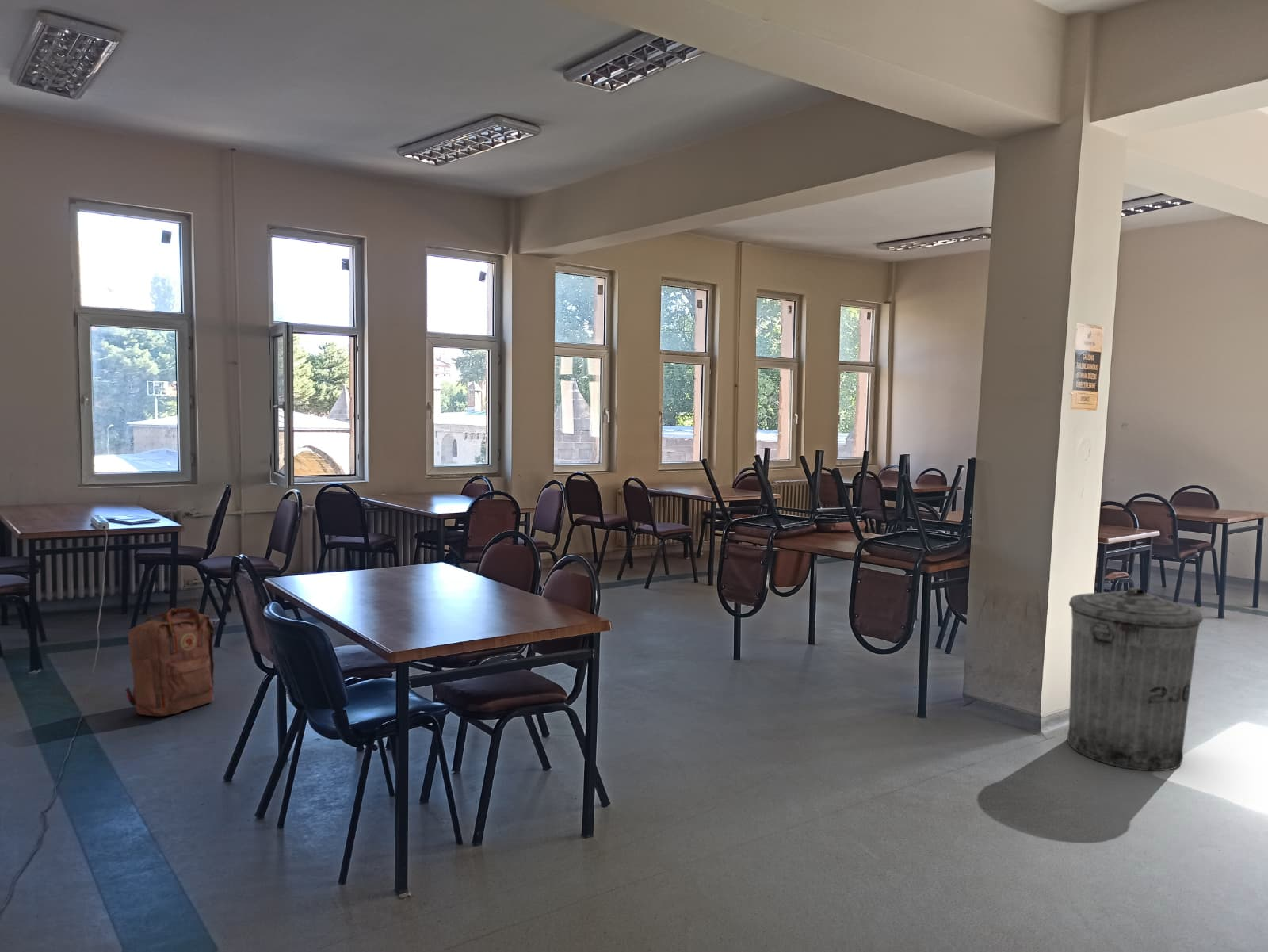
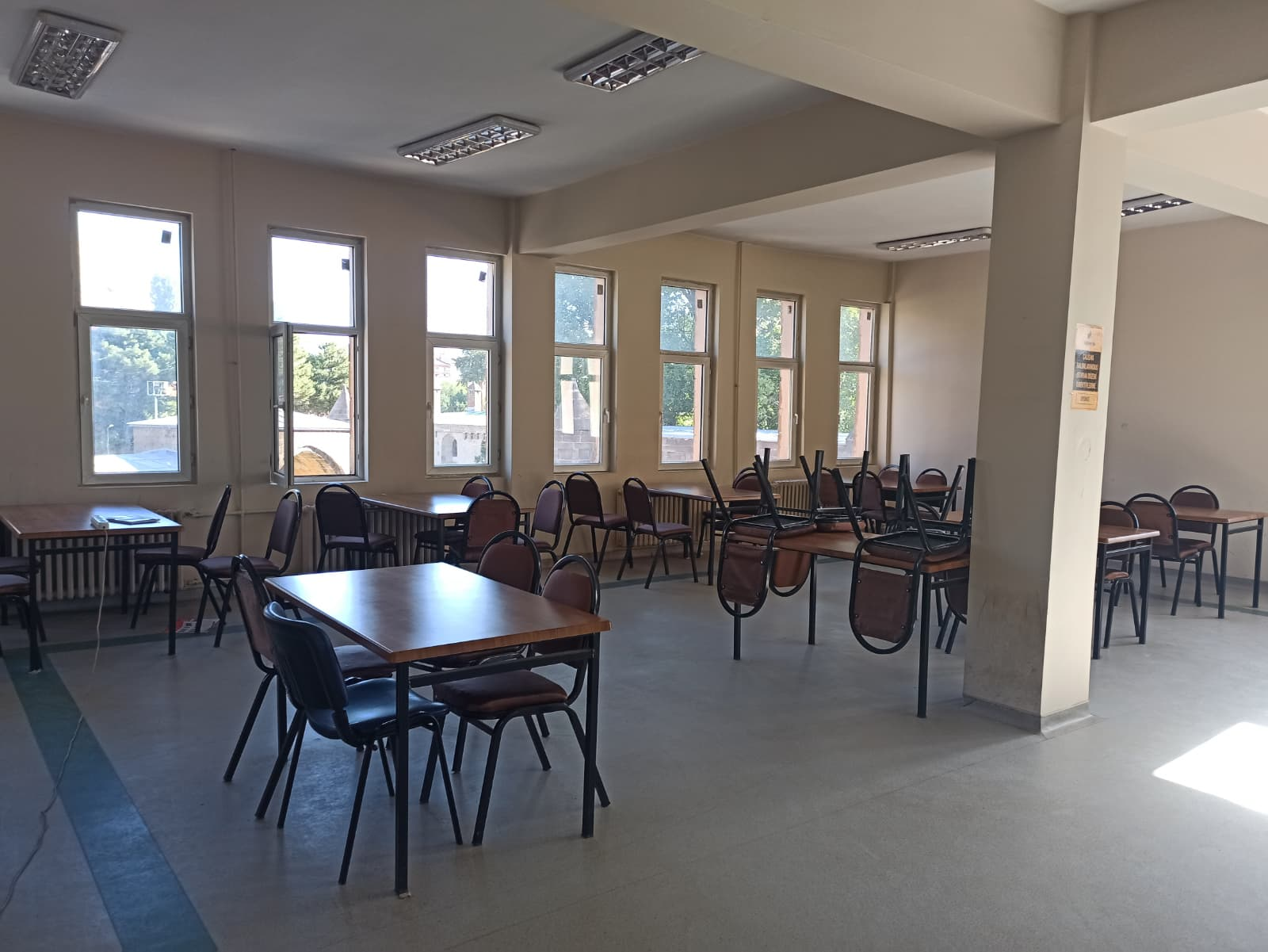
- backpack (170, 658)
- trash can (1129, 670)
